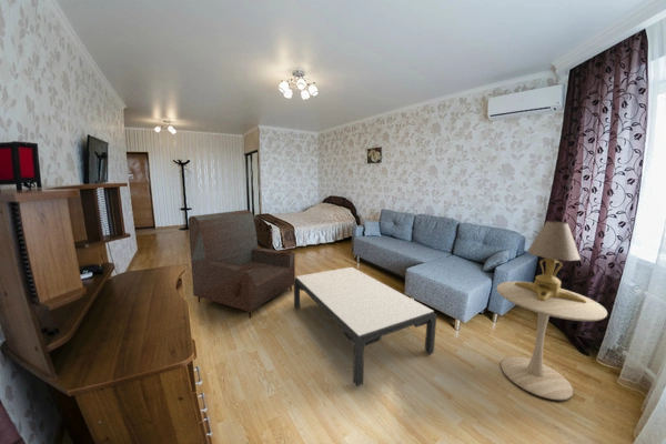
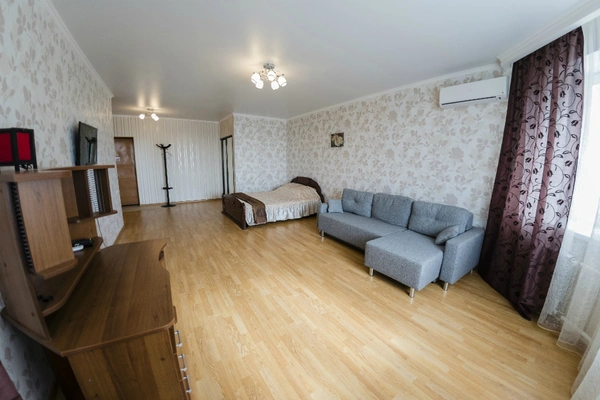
- armchair (245, 256)
- side table (539, 337)
- lamp (552, 258)
- coffee table (353, 309)
